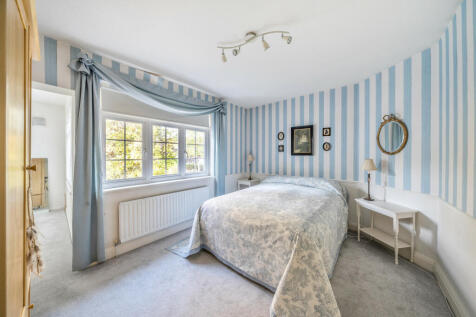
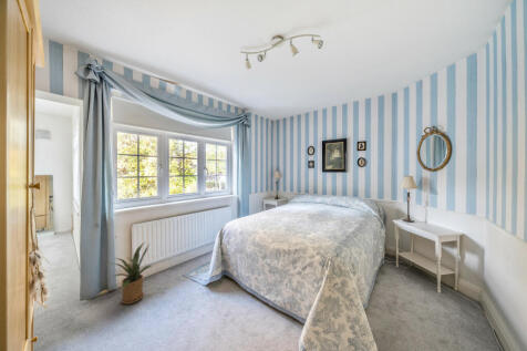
+ house plant (130, 272)
